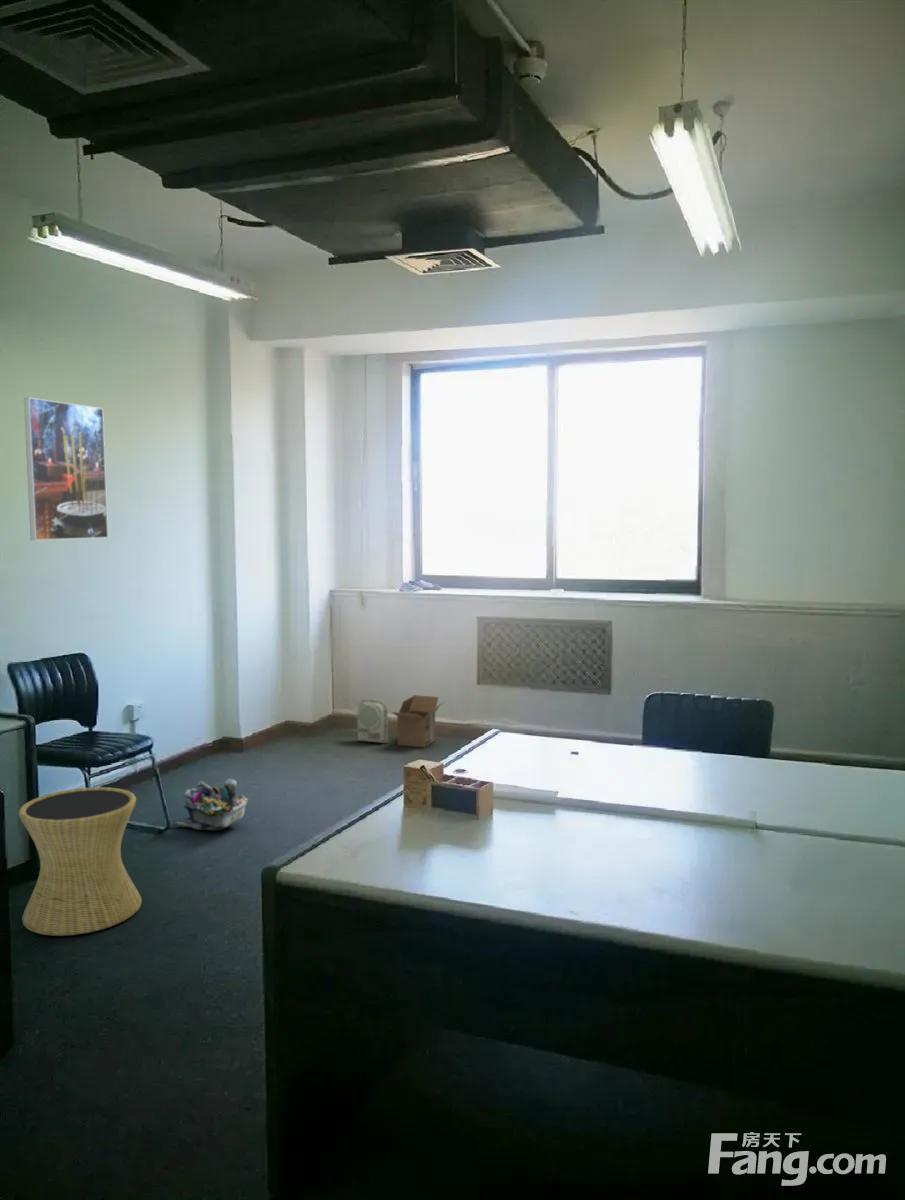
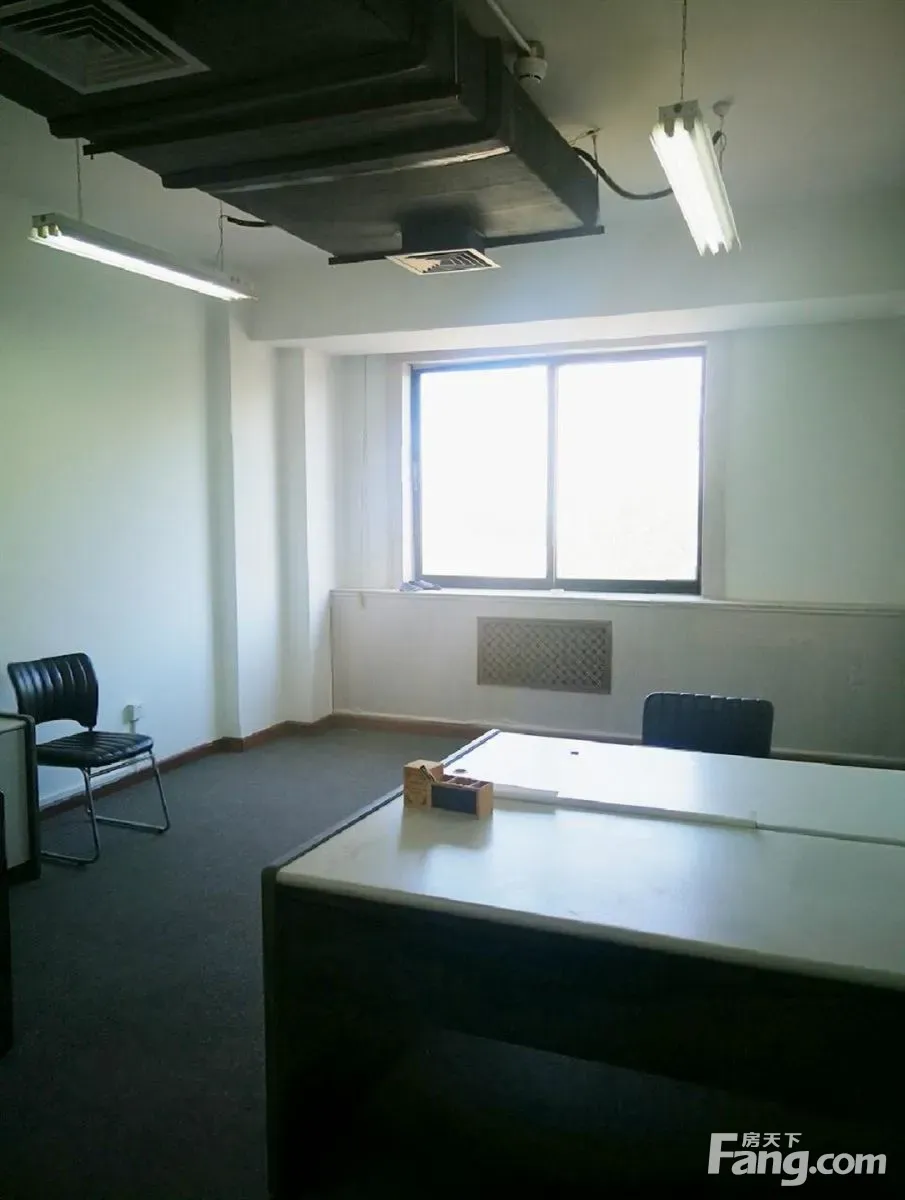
- side table (81, 857)
- waste bin (208, 800)
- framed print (68, 471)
- cardboard box (420, 721)
- radio receiver (370, 721)
